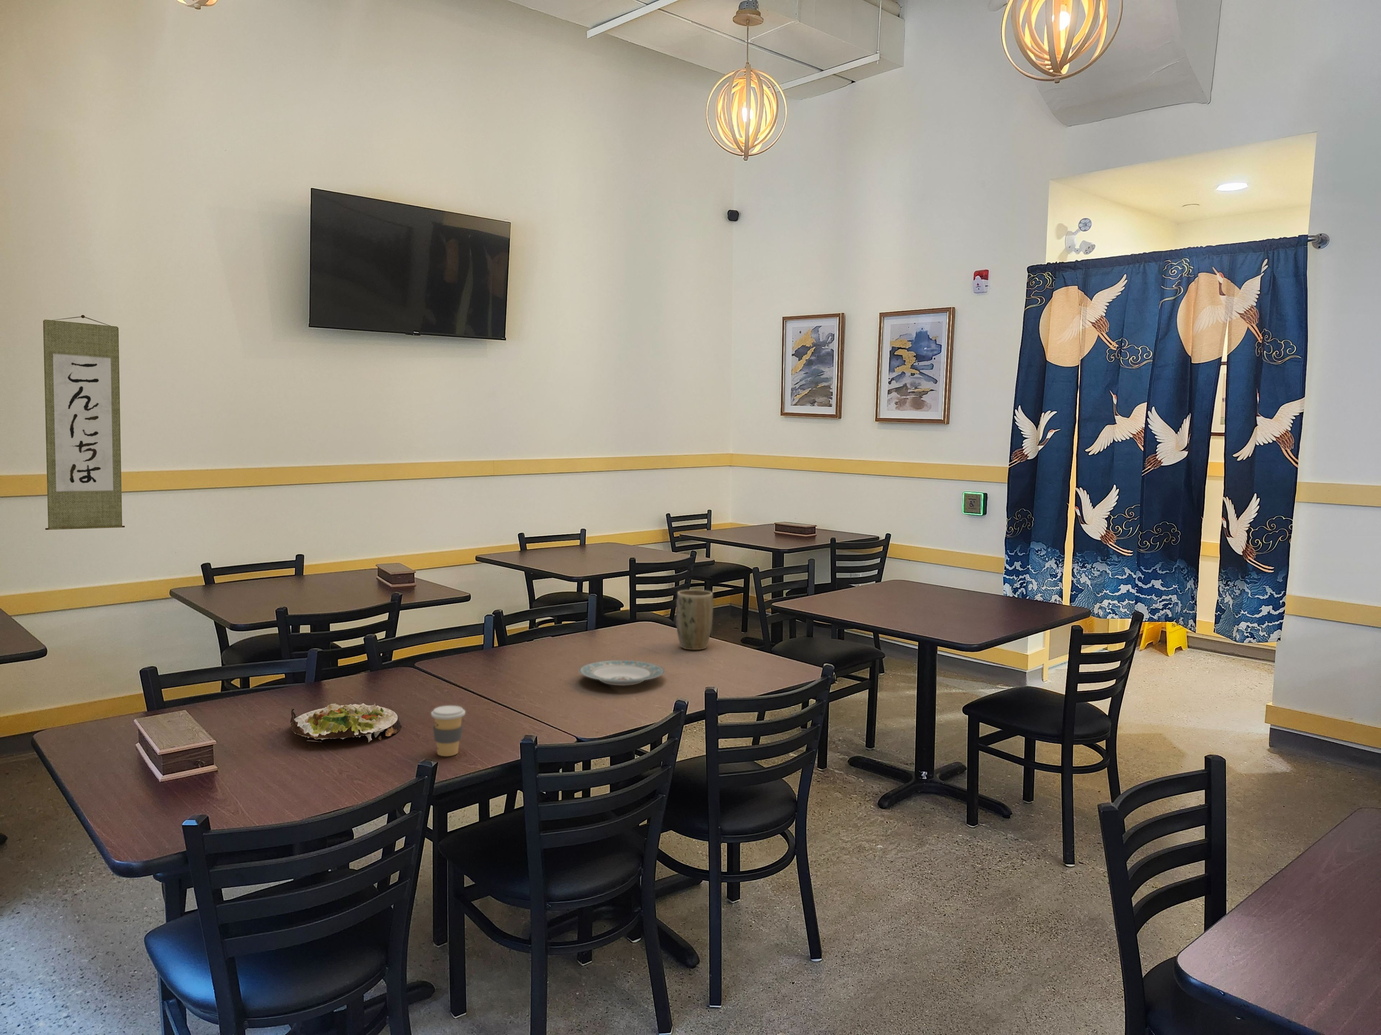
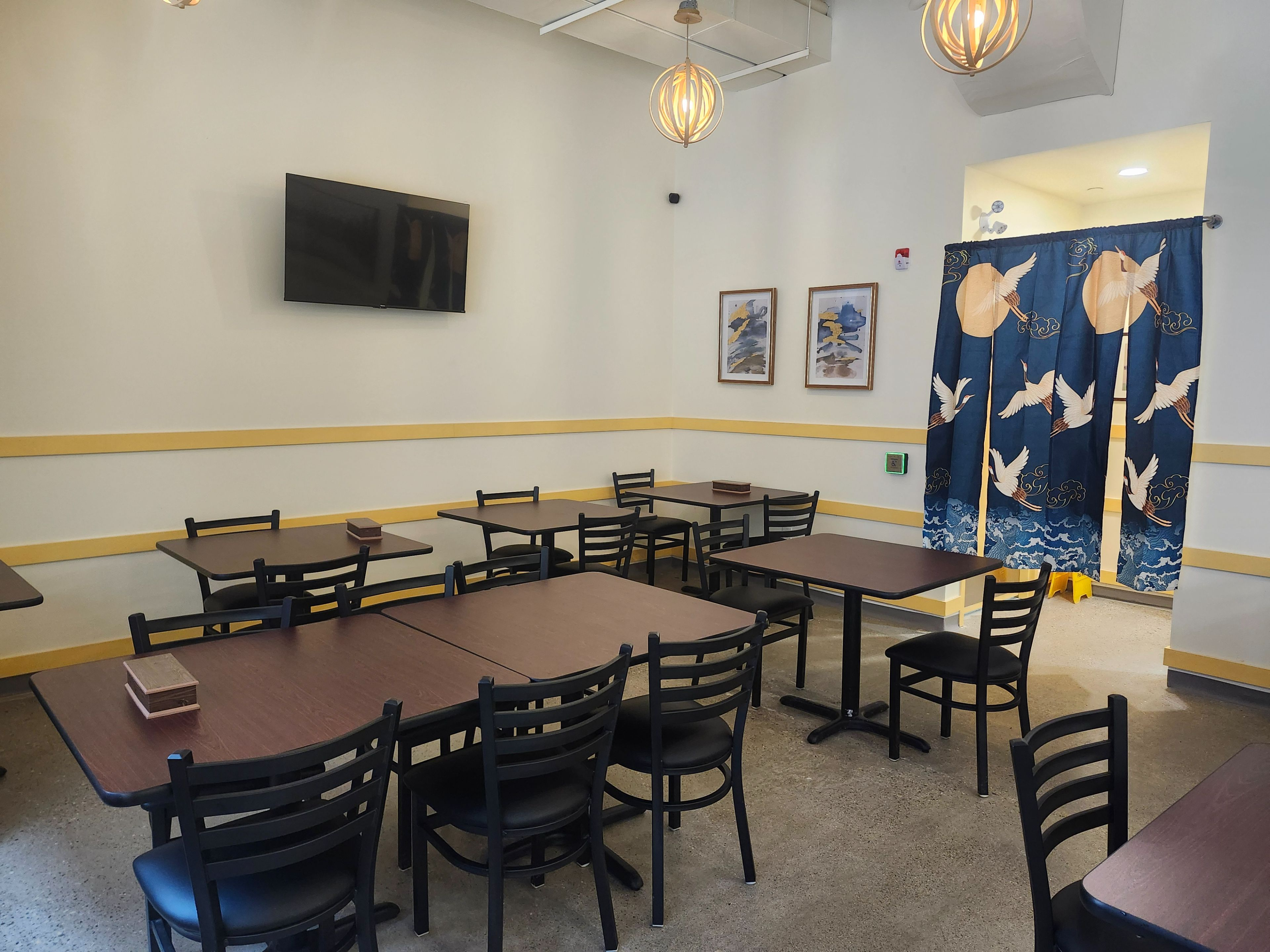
- coffee cup (448, 731)
- plant pot (694, 620)
- salad plate (347, 719)
- plate (622, 675)
- wall scroll (84, 422)
